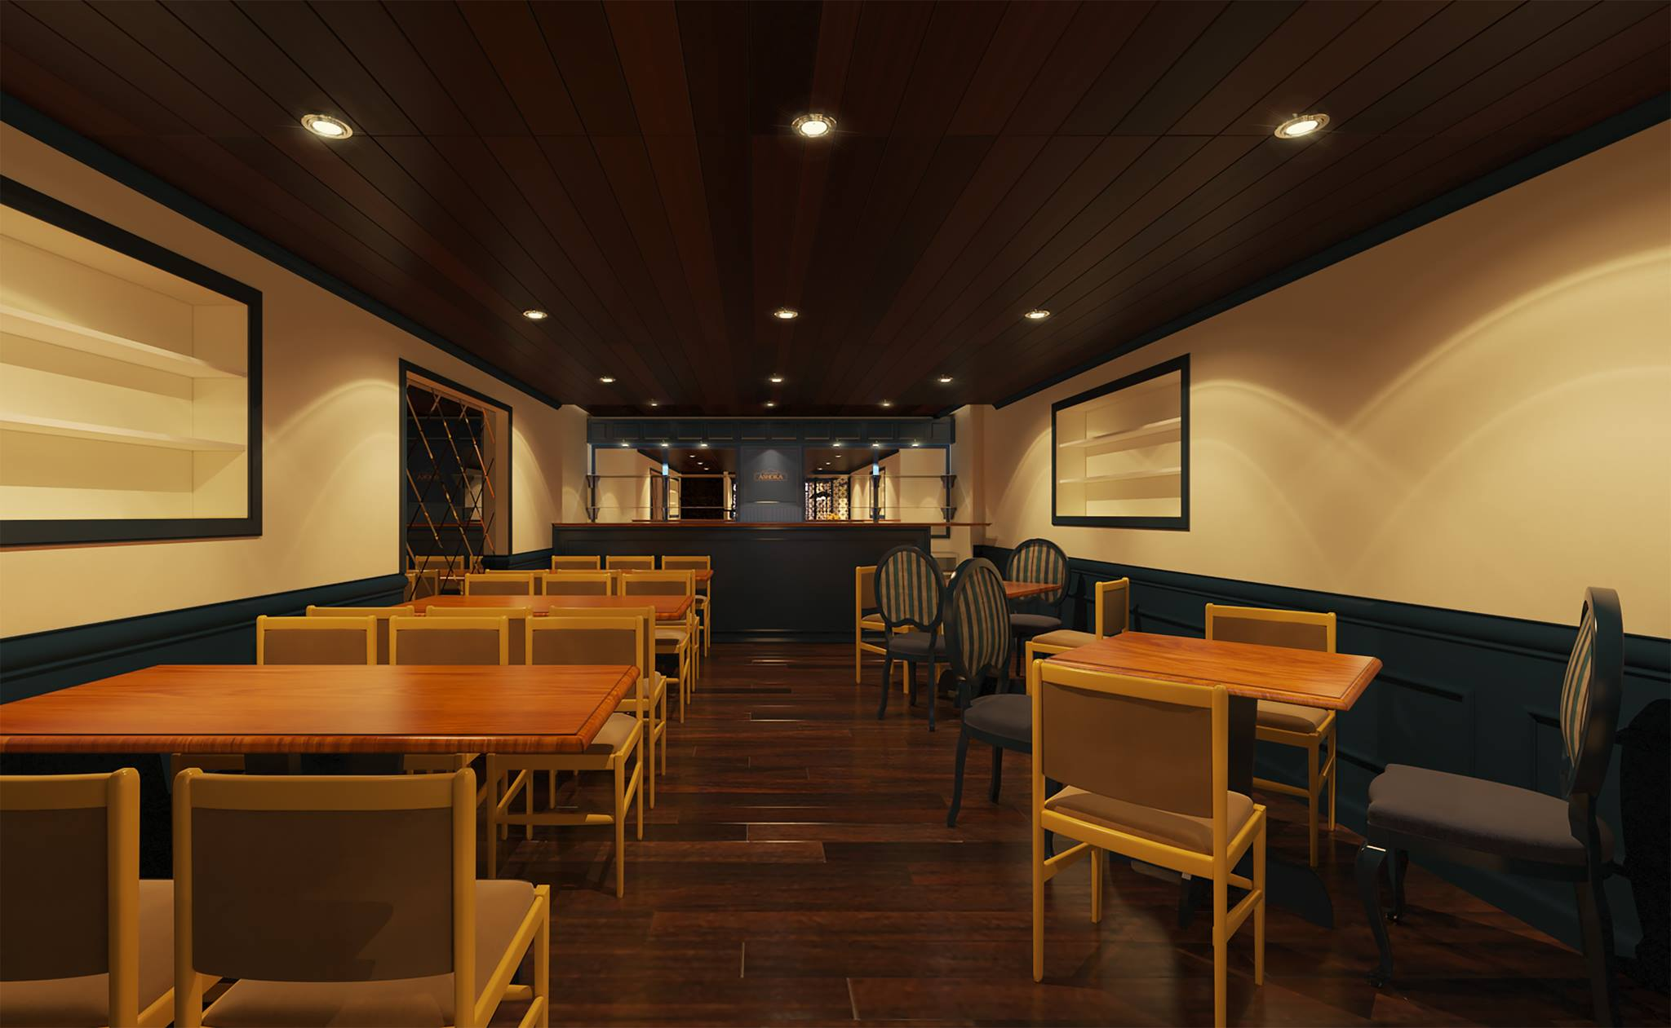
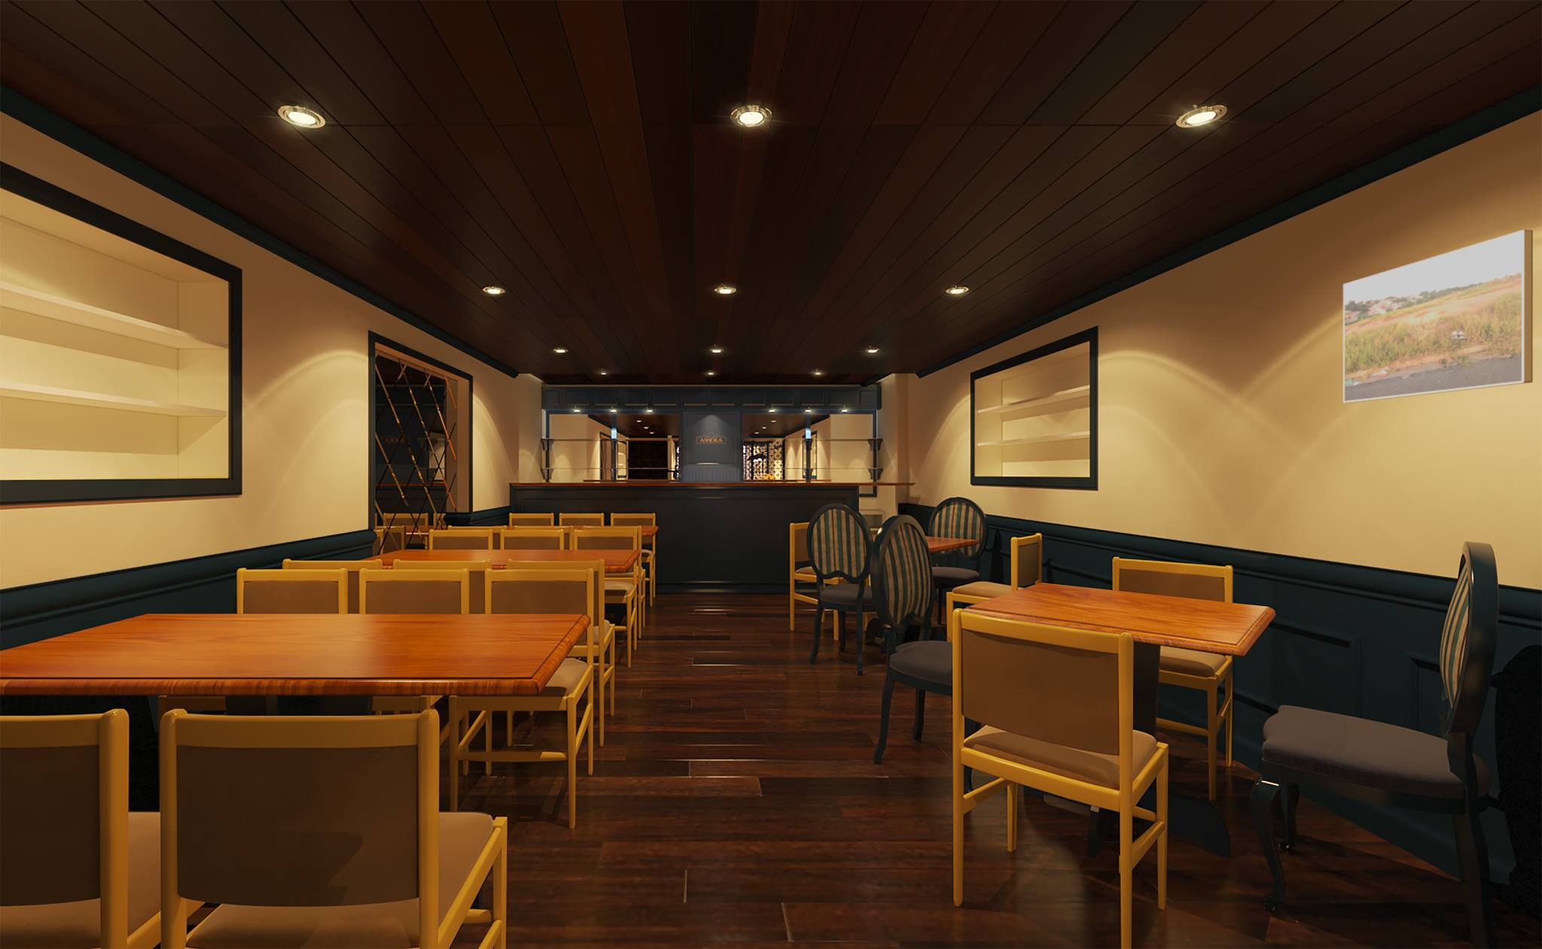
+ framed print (1426, 327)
